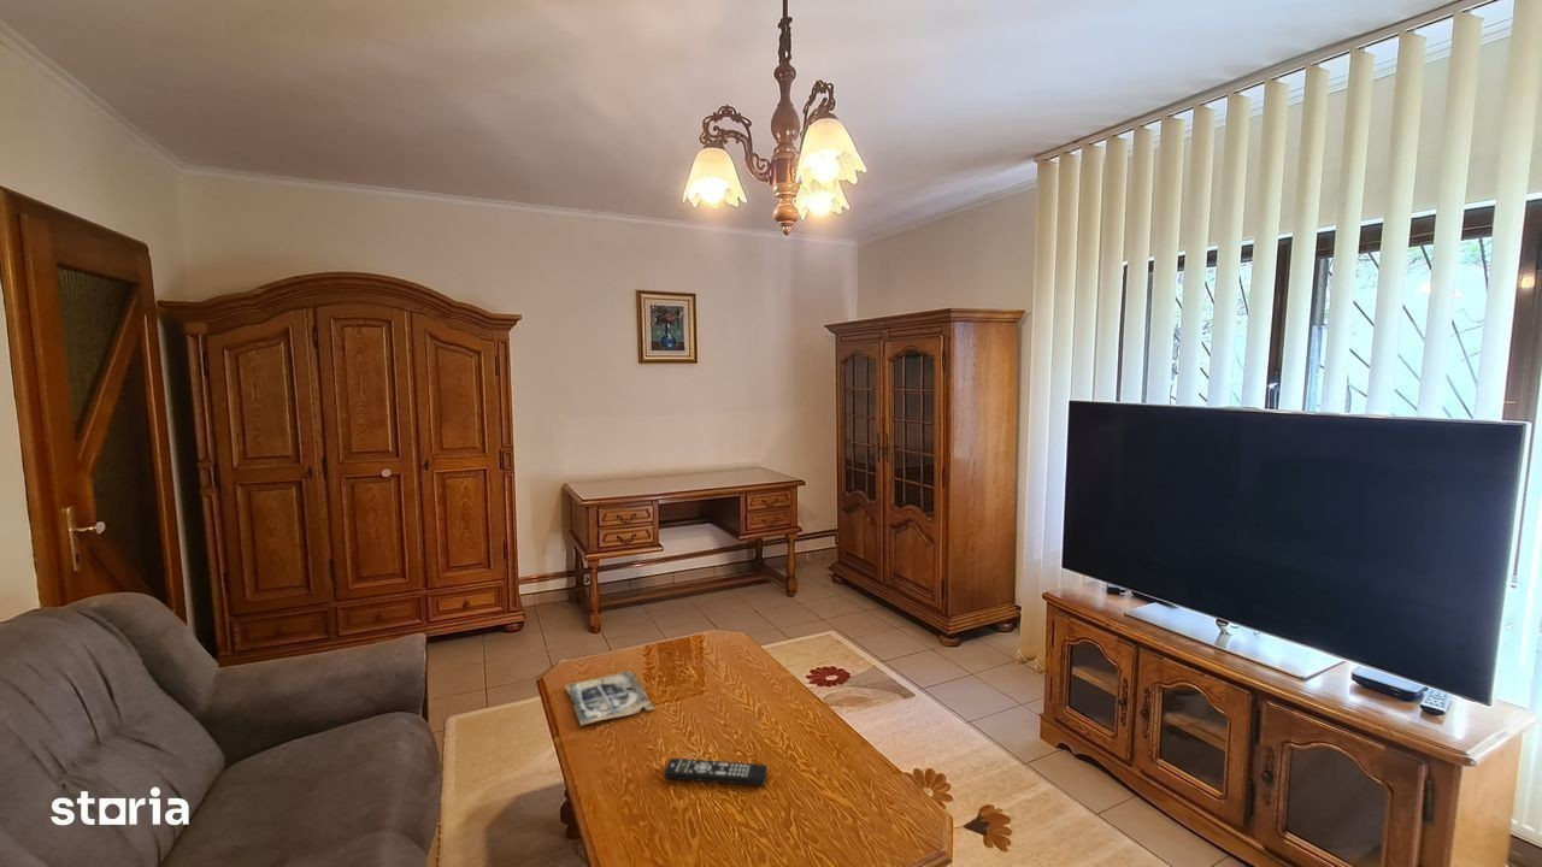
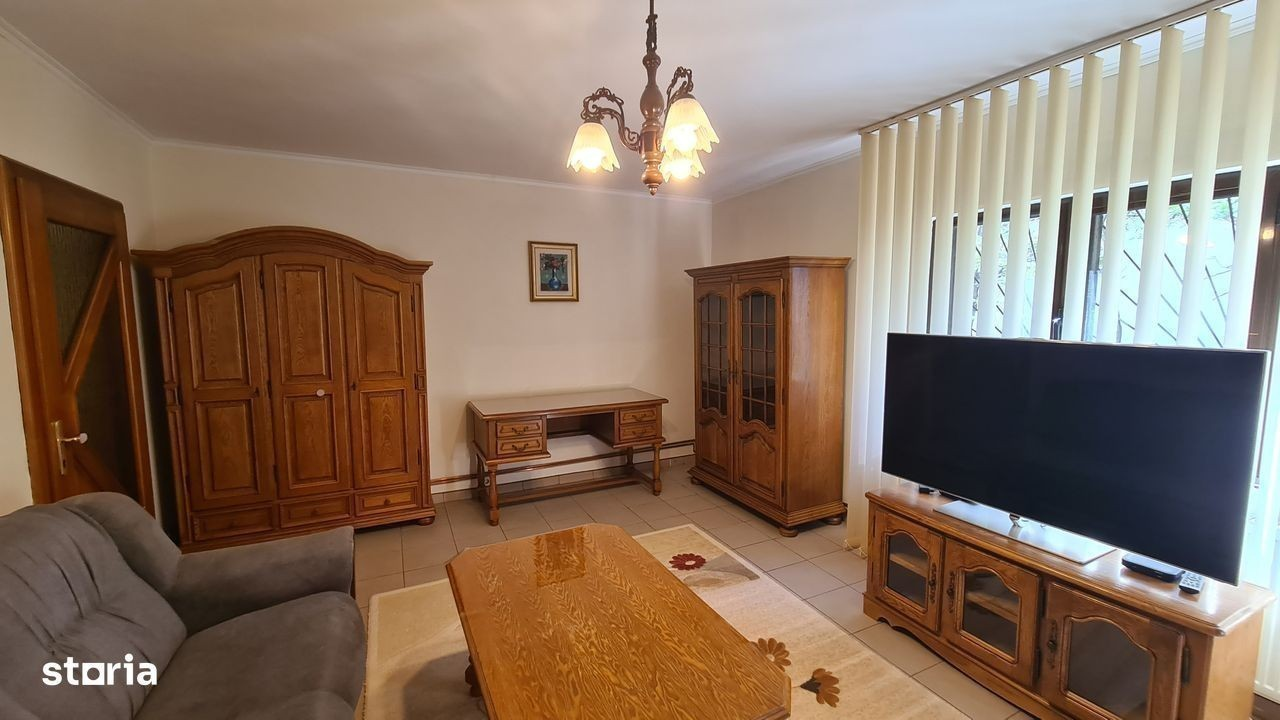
- magazine (608, 696)
- remote control (716, 772)
